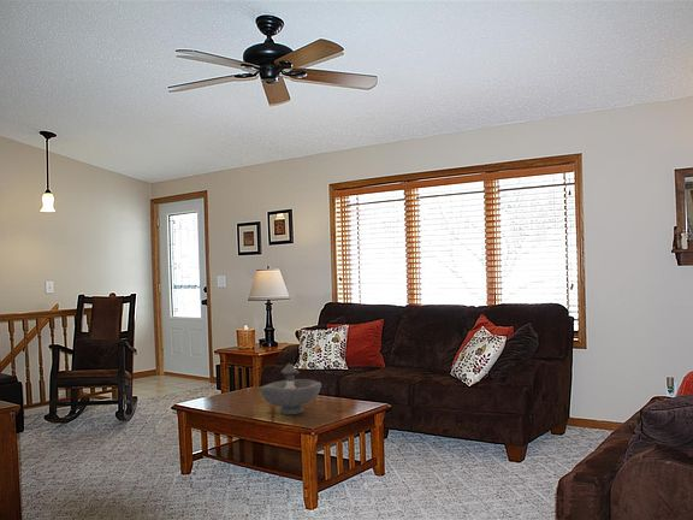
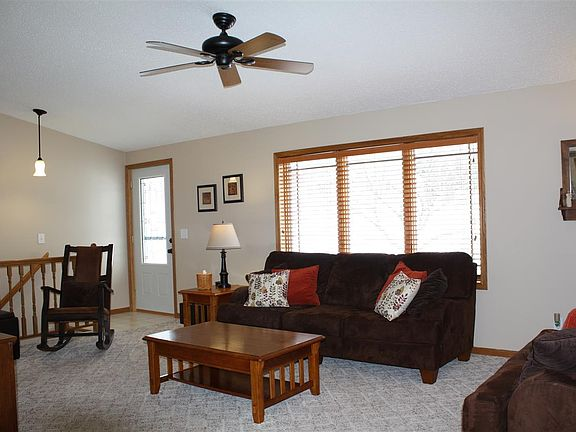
- decorative bowl (290, 388)
